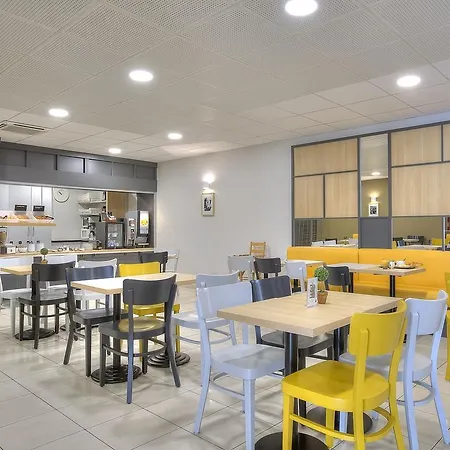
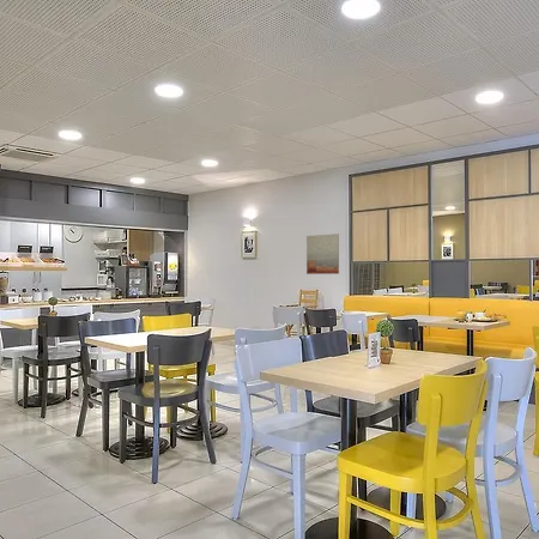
+ wall art (322, 254)
